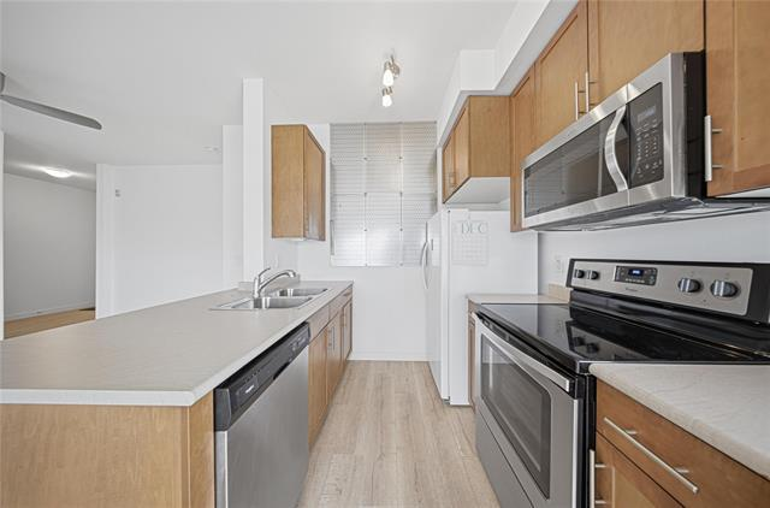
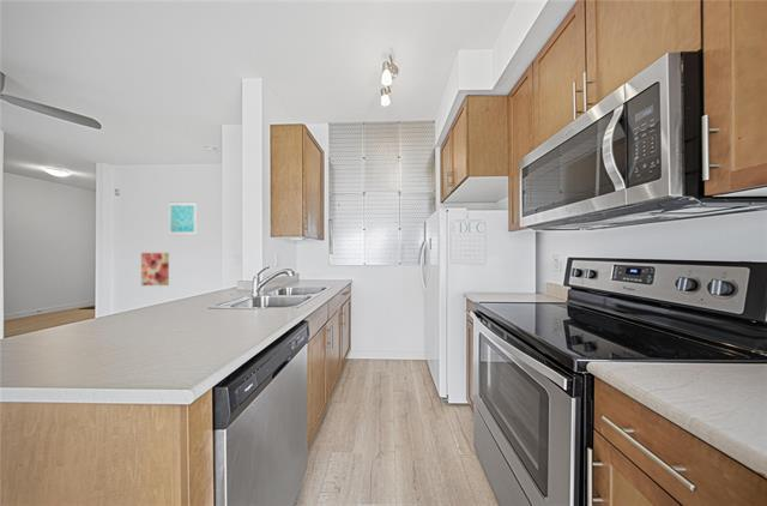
+ wall art (155, 269)
+ wall art (182, 218)
